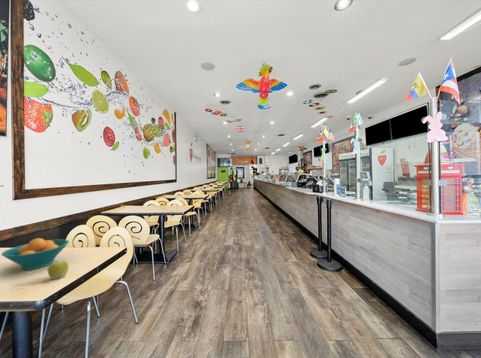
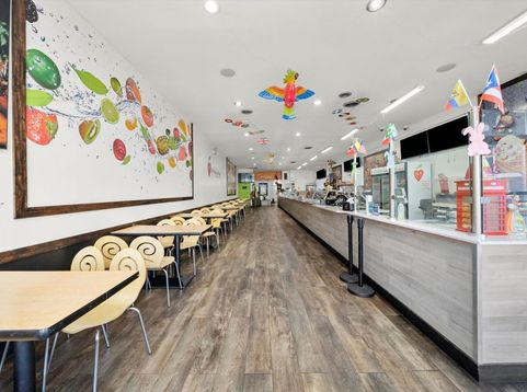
- apple (58, 267)
- fruit bowl (38, 251)
